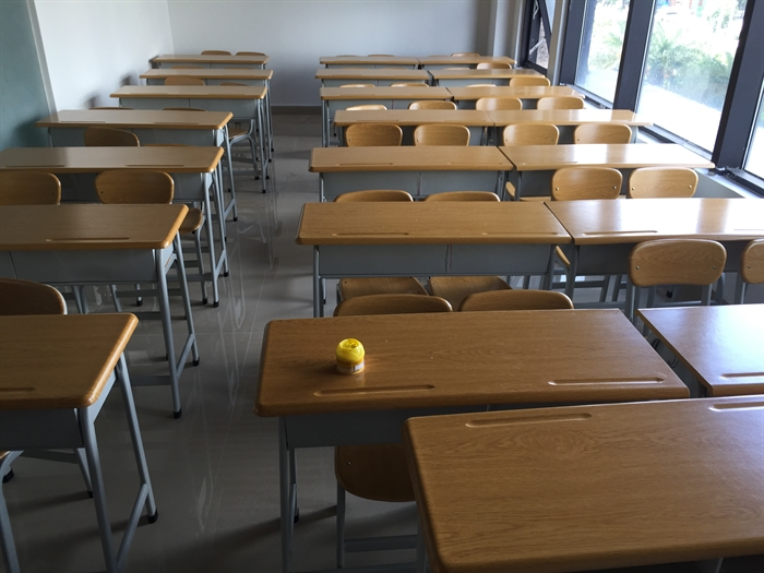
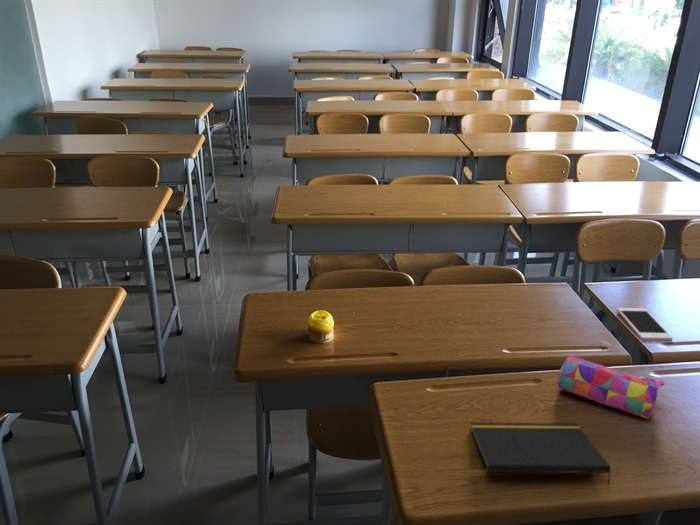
+ pencil case (608, 384)
+ notepad (535, 446)
+ cell phone (643, 323)
